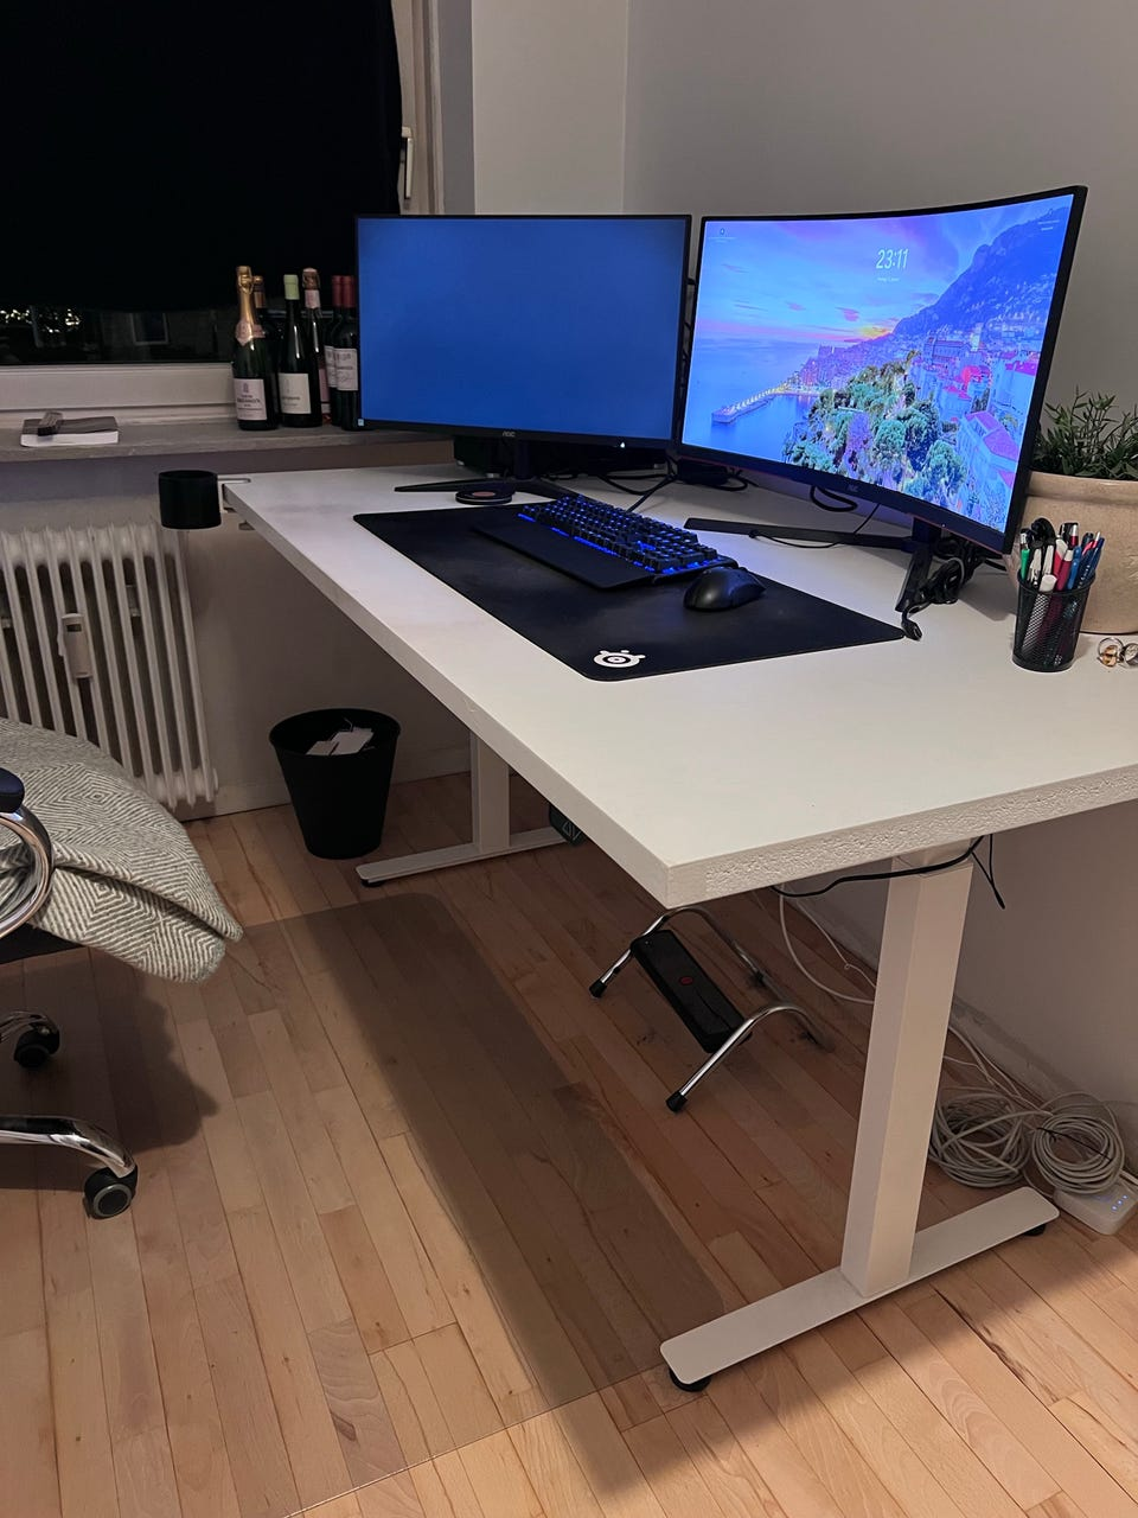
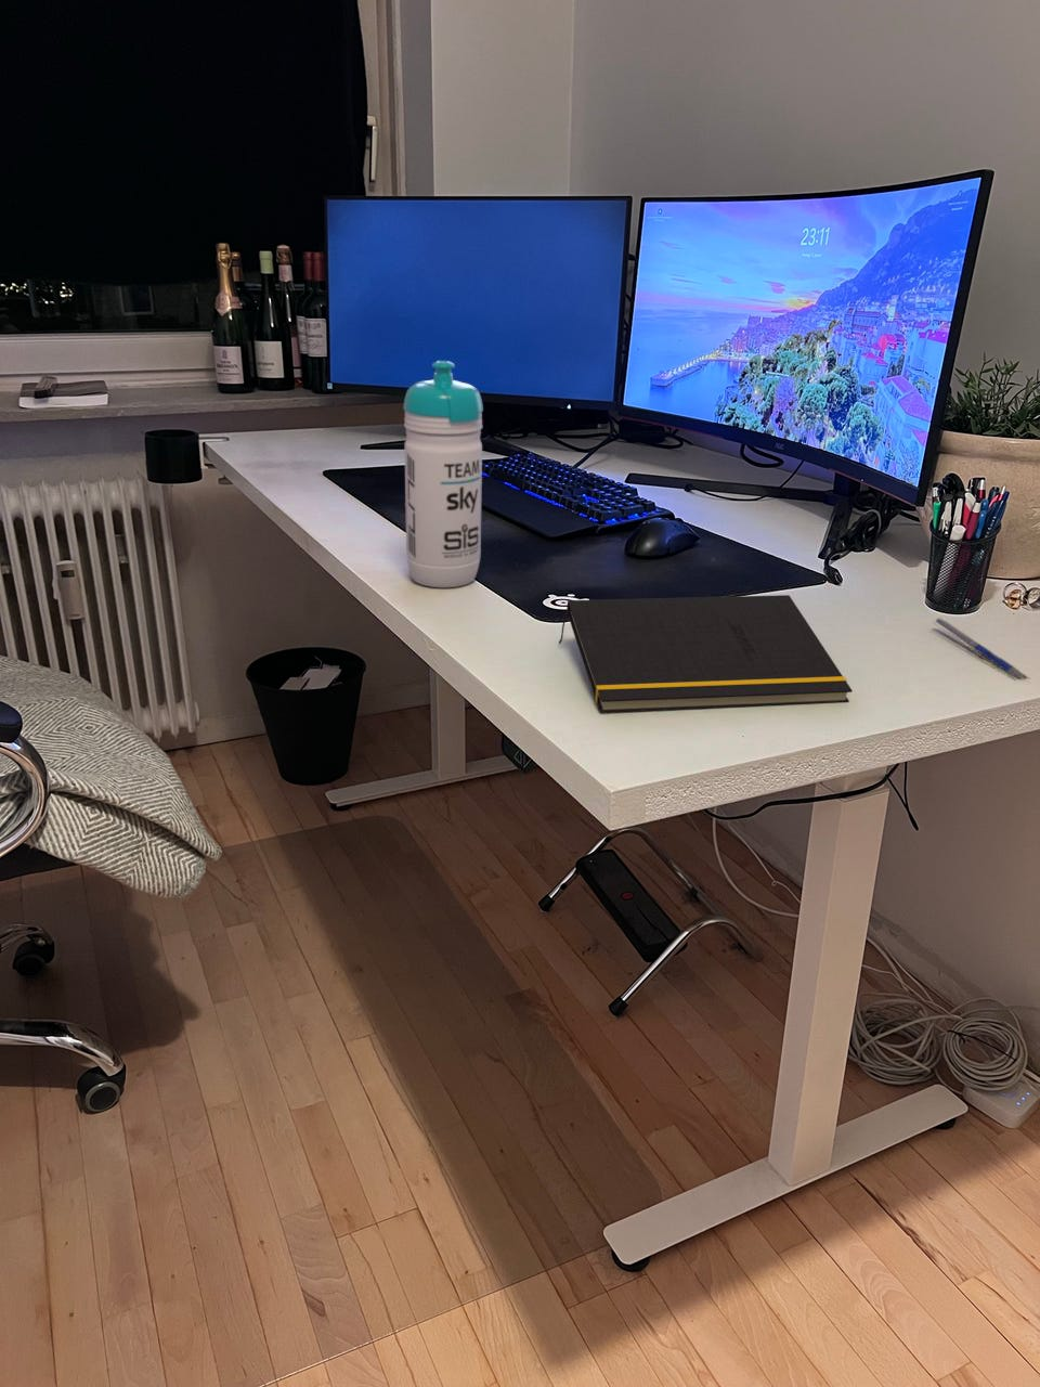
+ pen (977, 645)
+ water bottle (444, 474)
+ notepad (702, 649)
